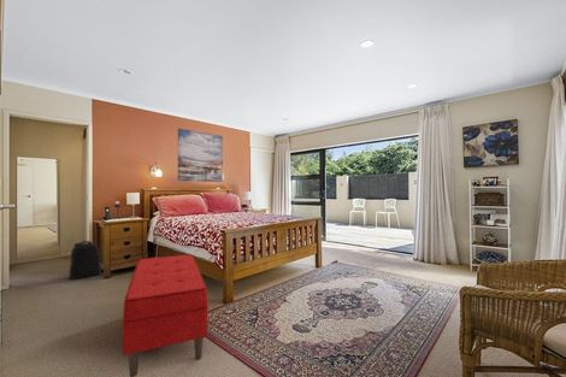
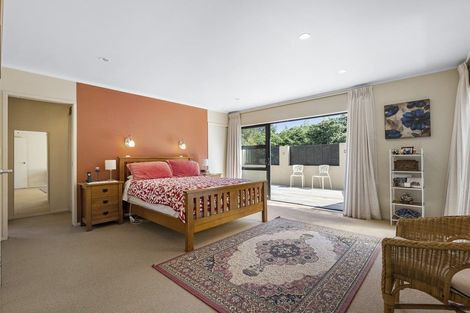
- bench (166, 300)
- wall art (201, 157)
- backpack (84, 258)
